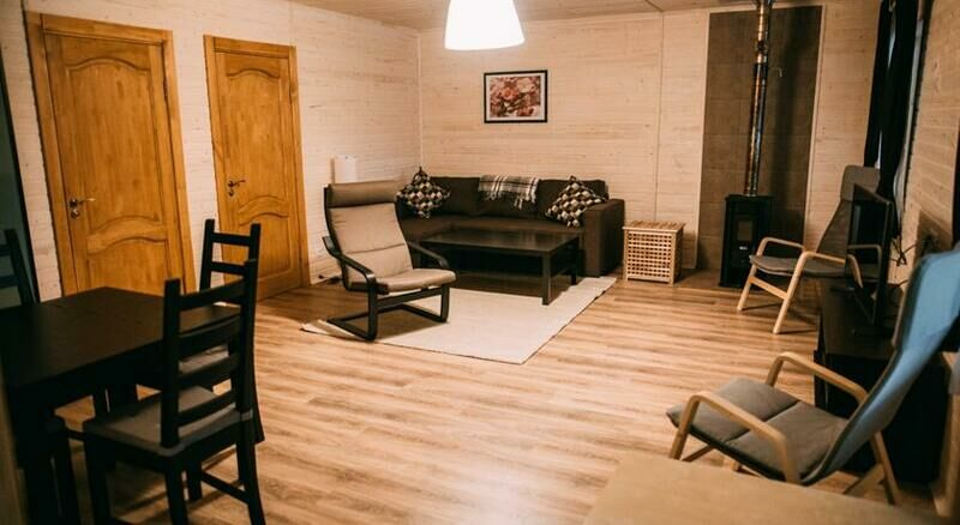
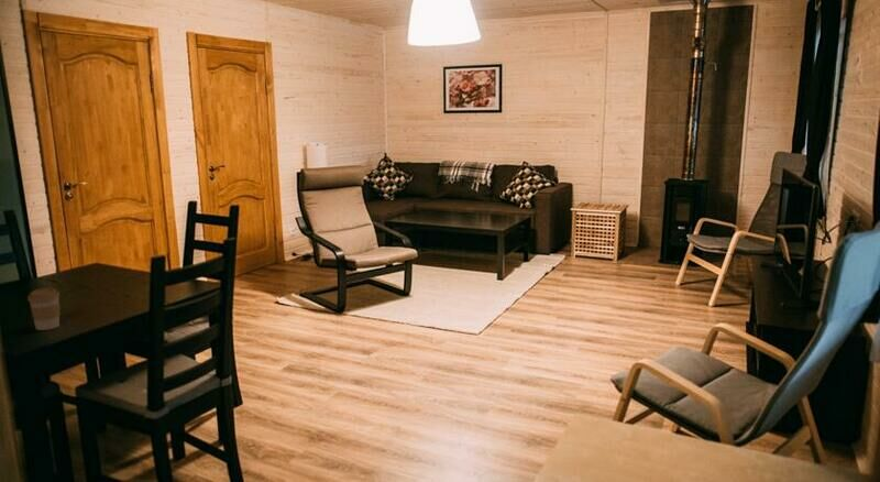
+ coffee cup (45, 308)
